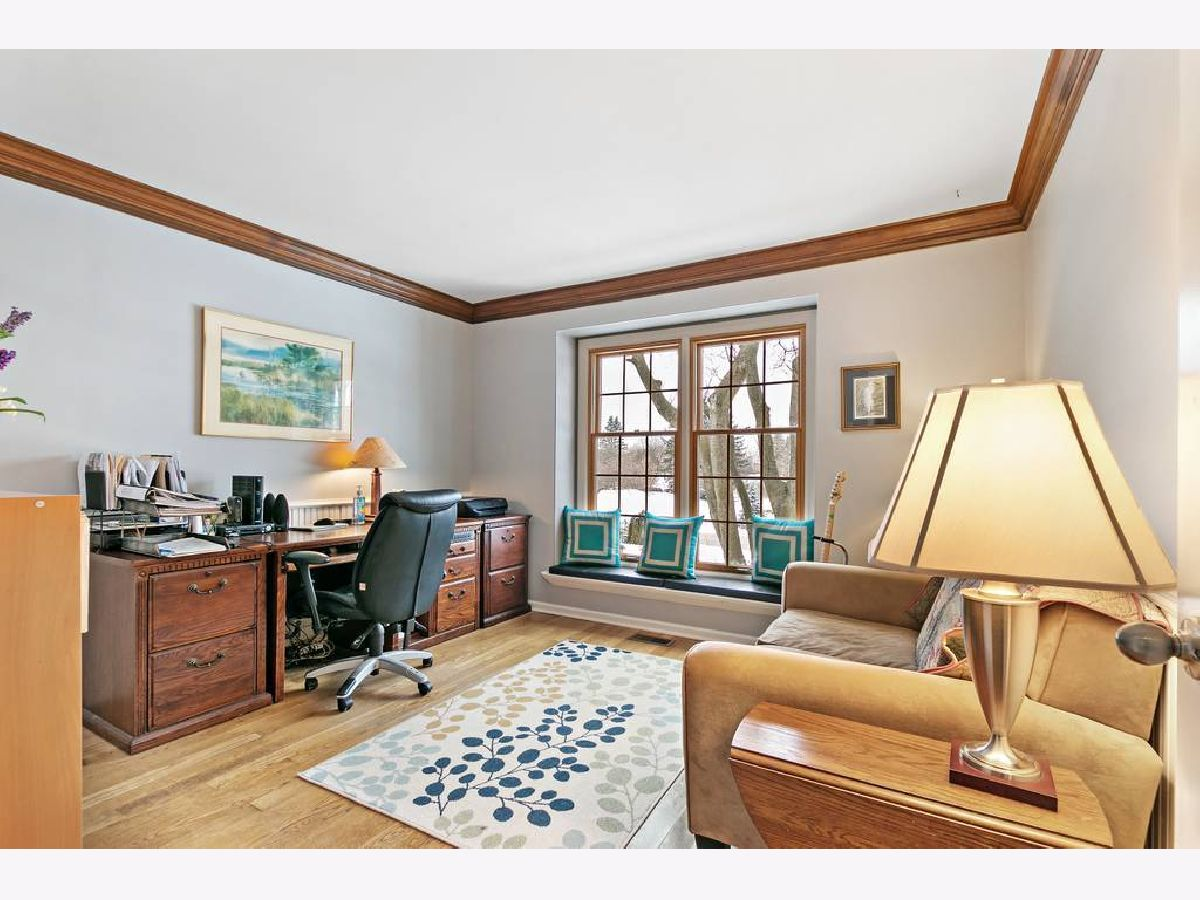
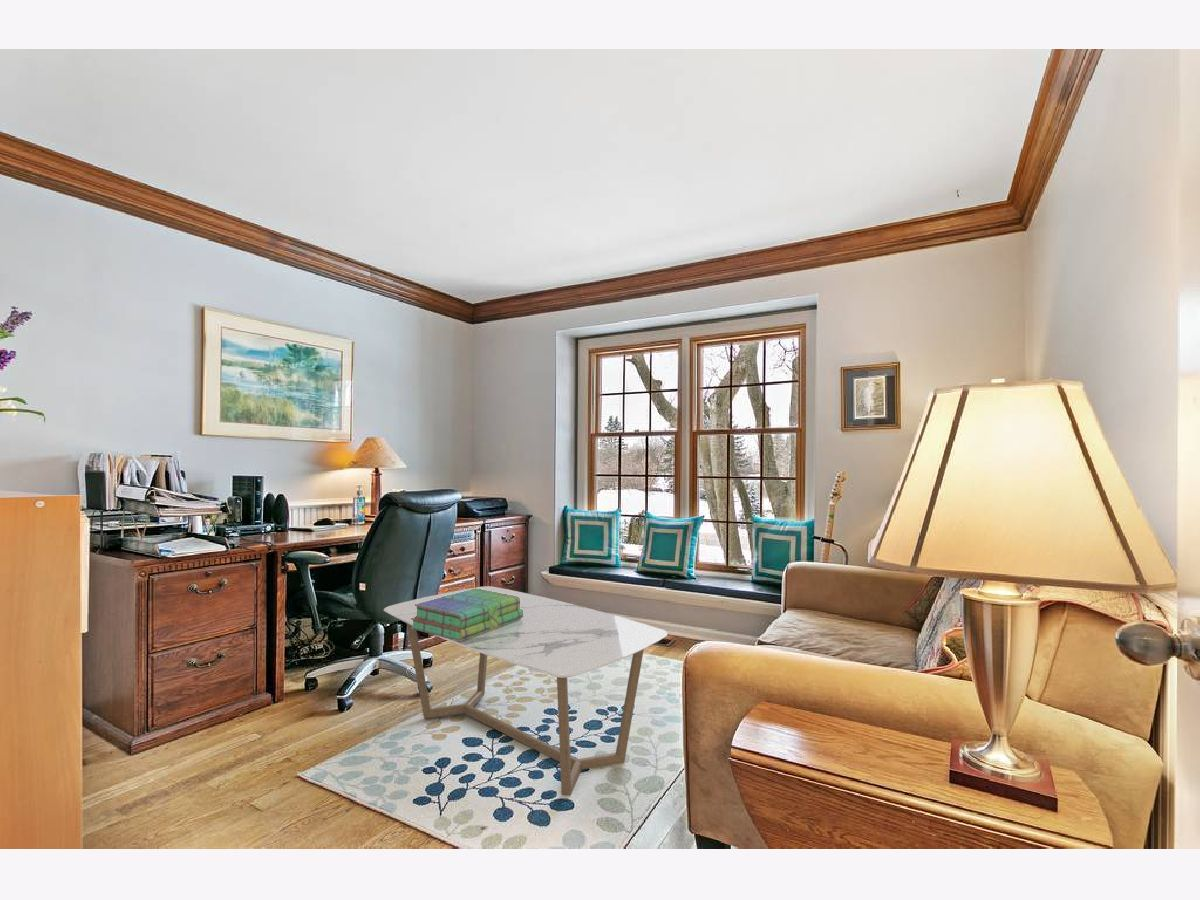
+ stack of books (468, 611)
+ coffee table (519, 665)
